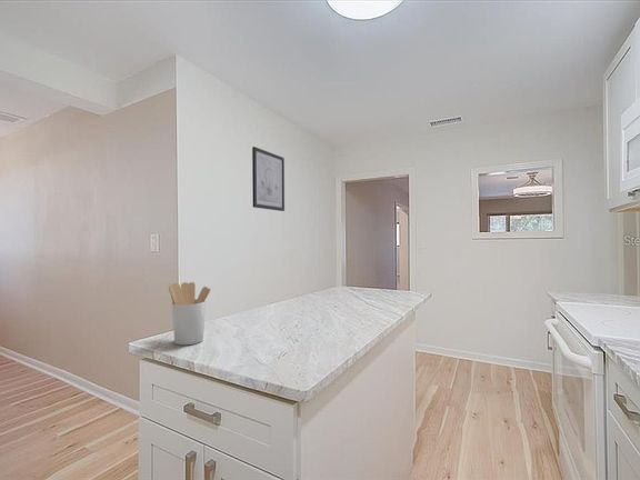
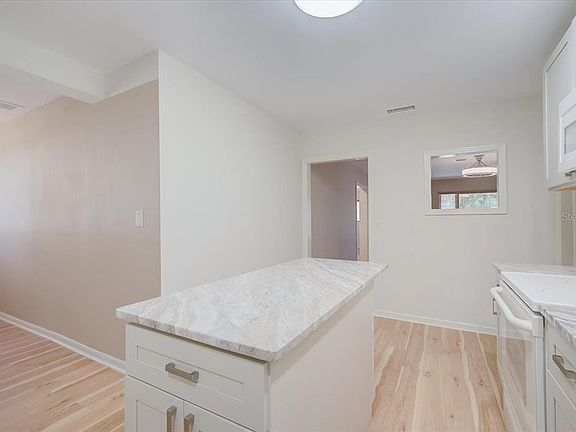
- wall art (269, 180)
- utensil holder (187, 310)
